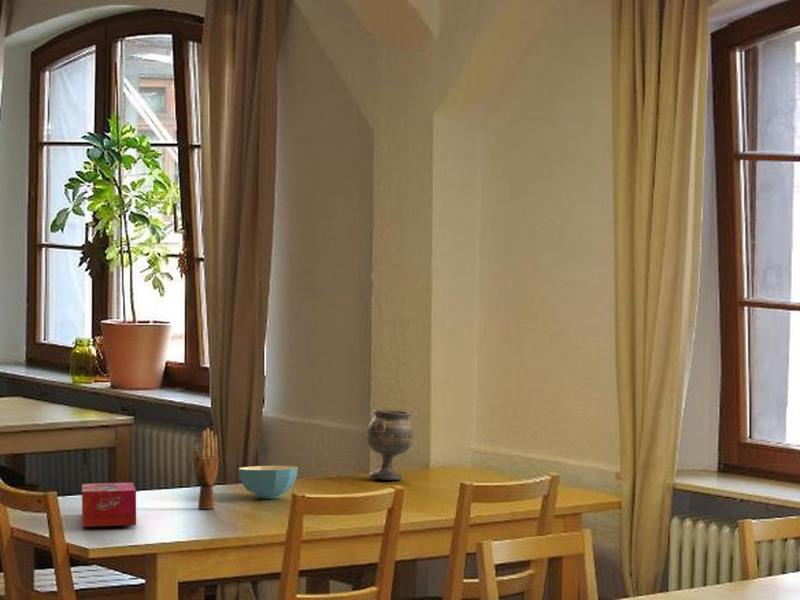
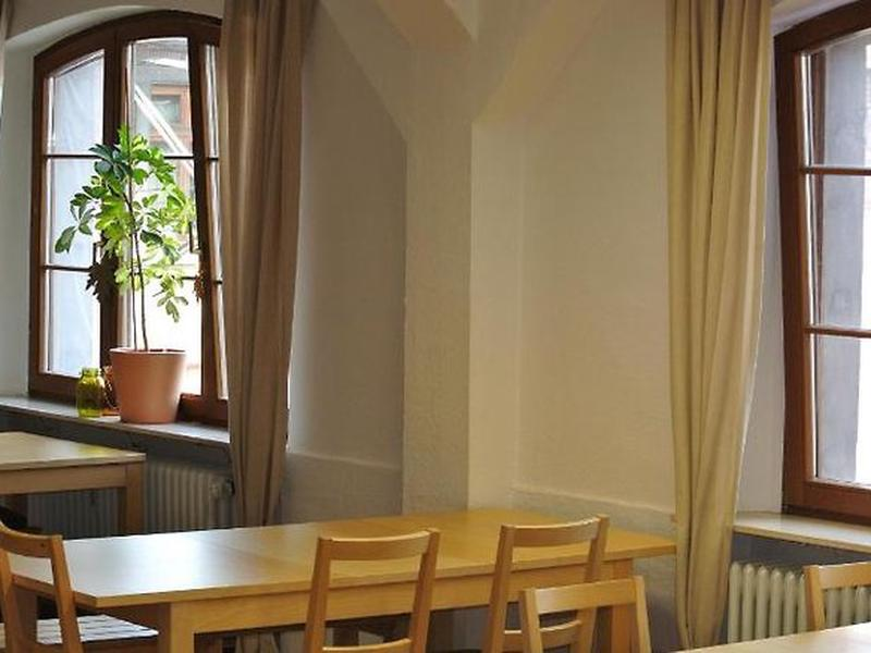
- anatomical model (205, 467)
- goblet (390, 444)
- tissue box (108, 503)
- cereal bowl (268, 482)
